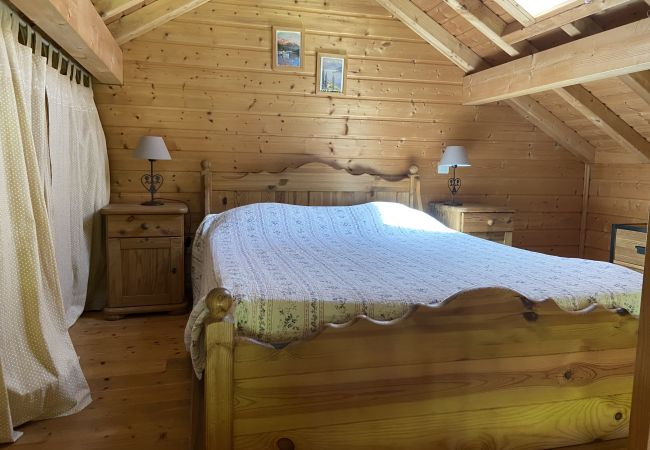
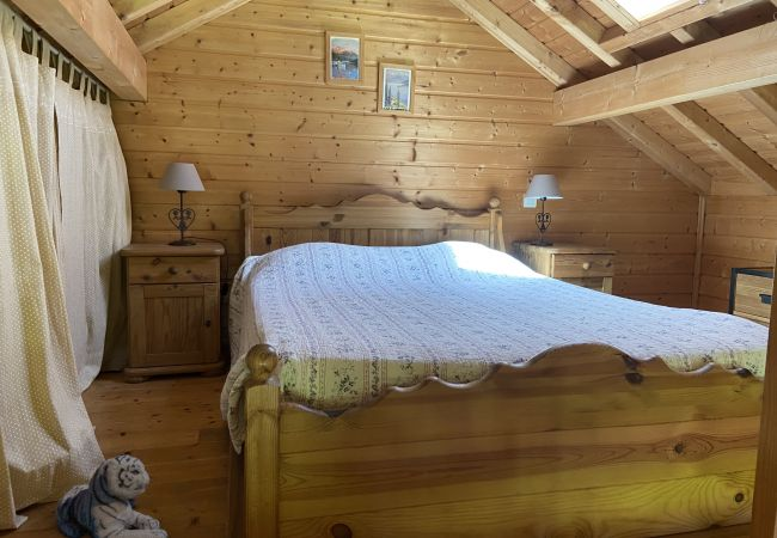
+ plush toy (115, 489)
